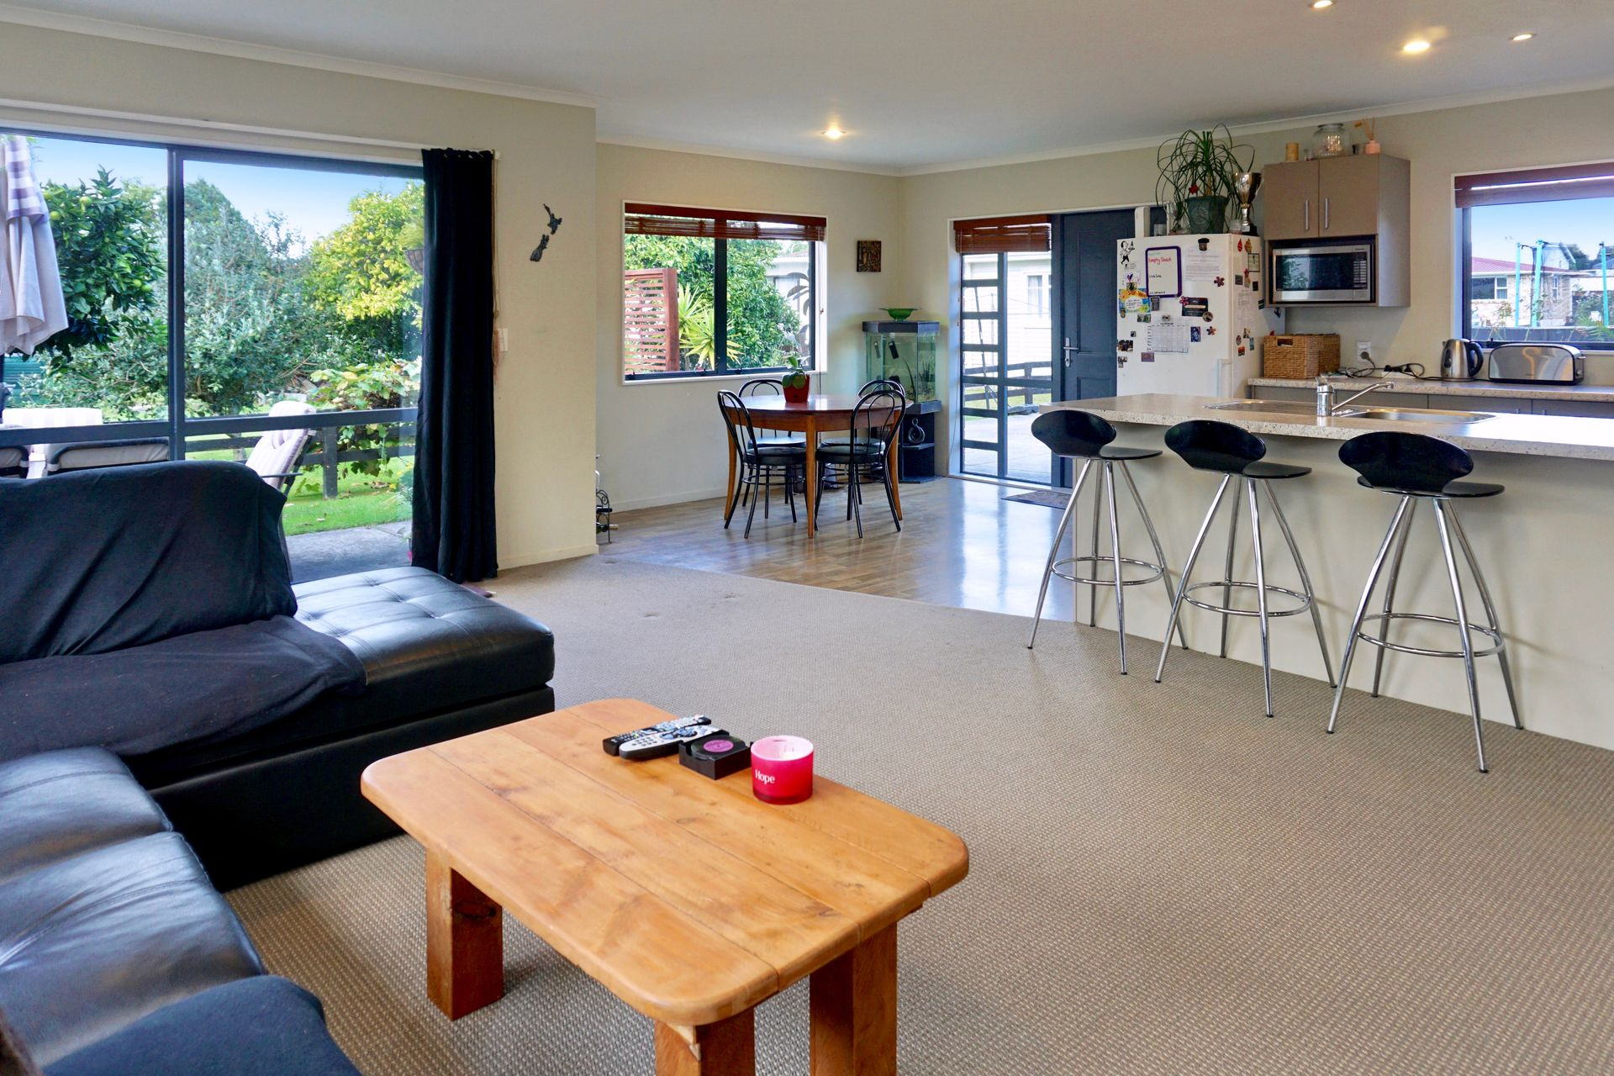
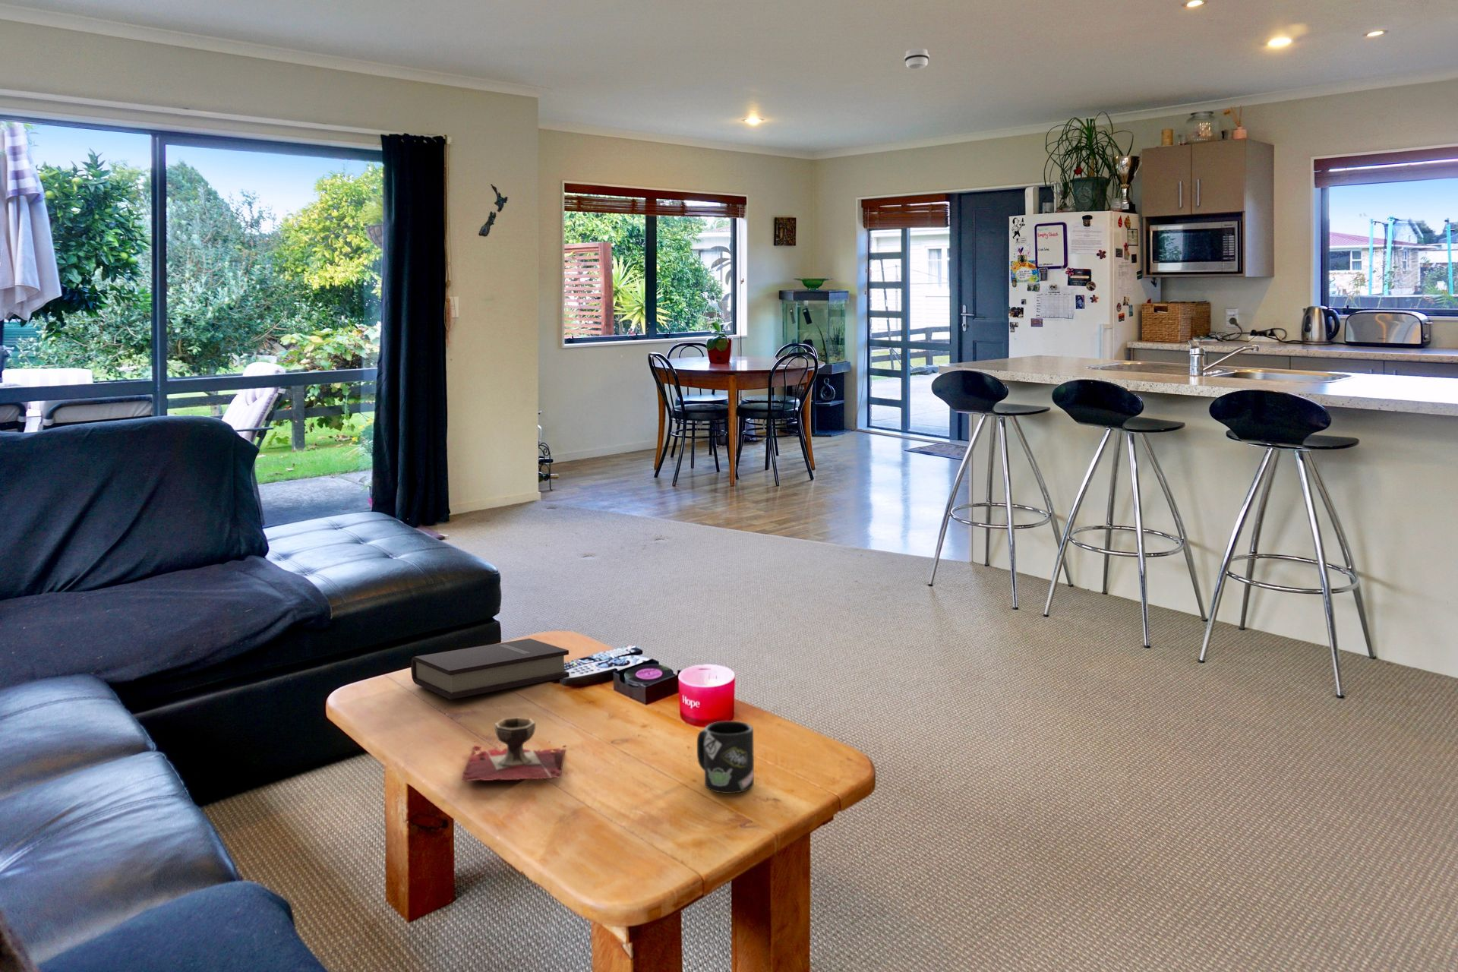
+ decorative bowl (516, 741)
+ book (489, 666)
+ mug (721, 753)
+ smoke detector (917, 59)
